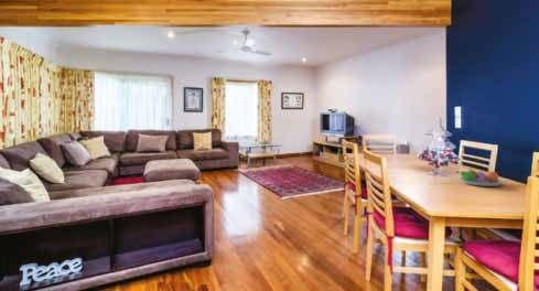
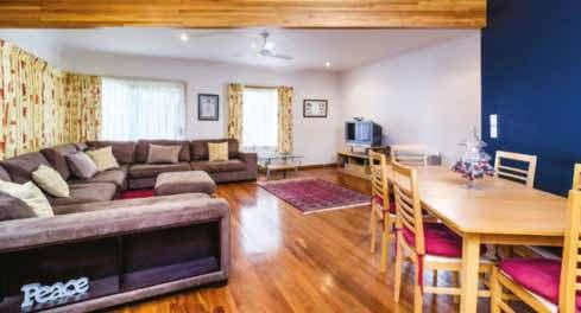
- fruit bowl (478, 175)
